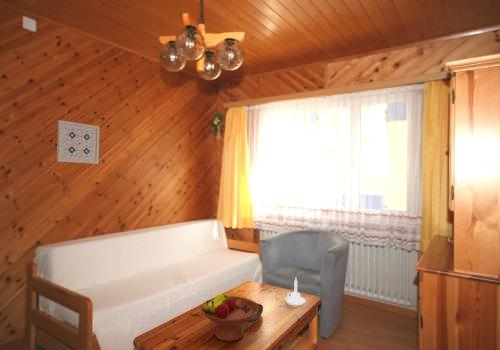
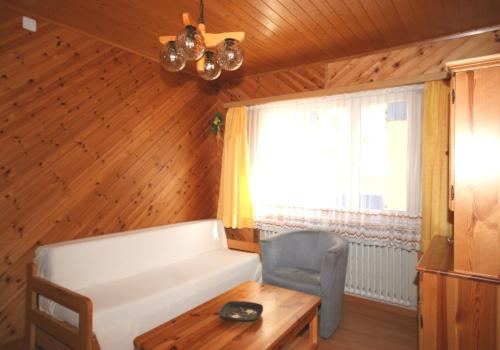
- wall art (79, 143)
- fruit bowl (229, 315)
- candle holder (295, 289)
